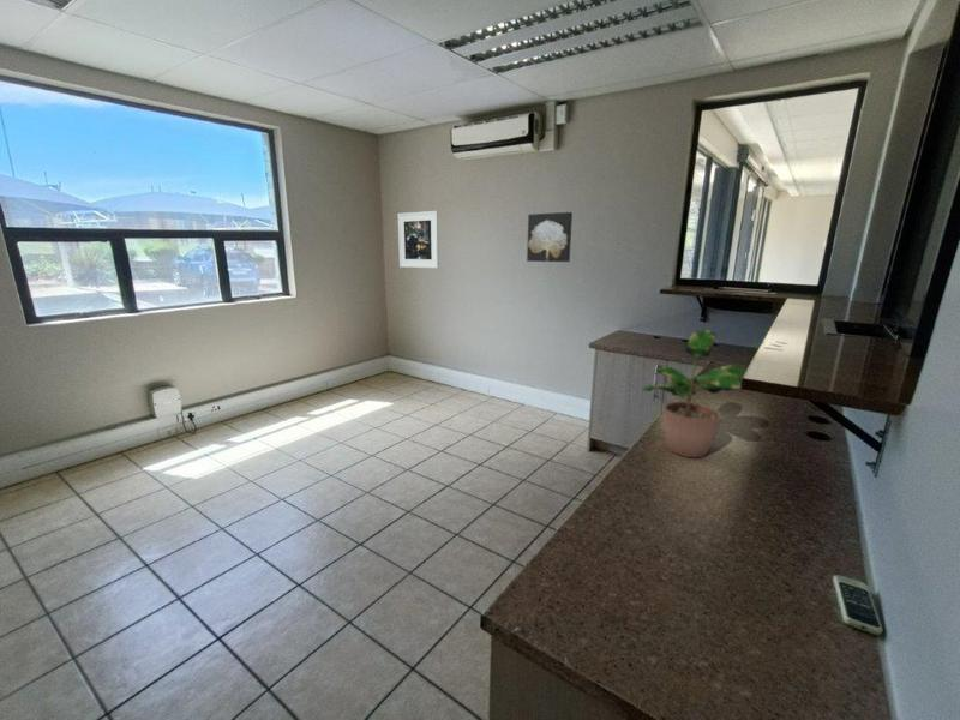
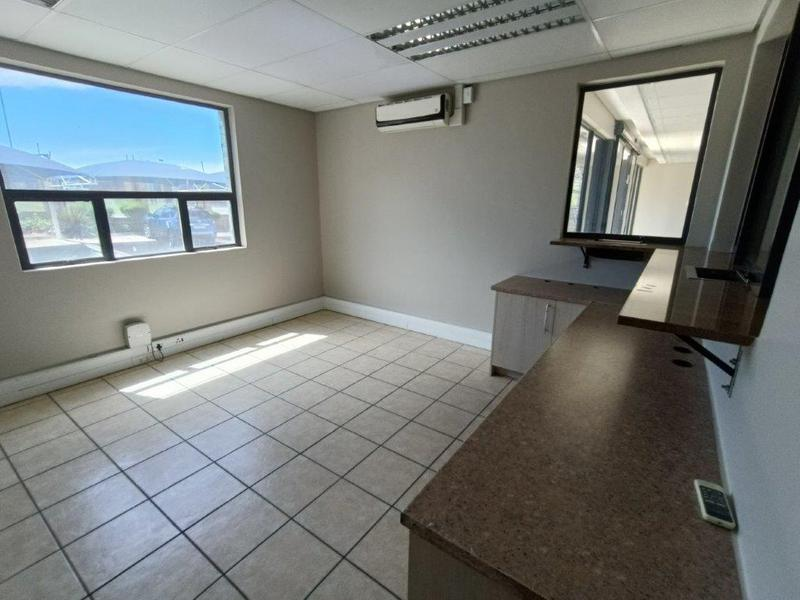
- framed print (418, 240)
- potted plant (694, 394)
- wall art (548, 238)
